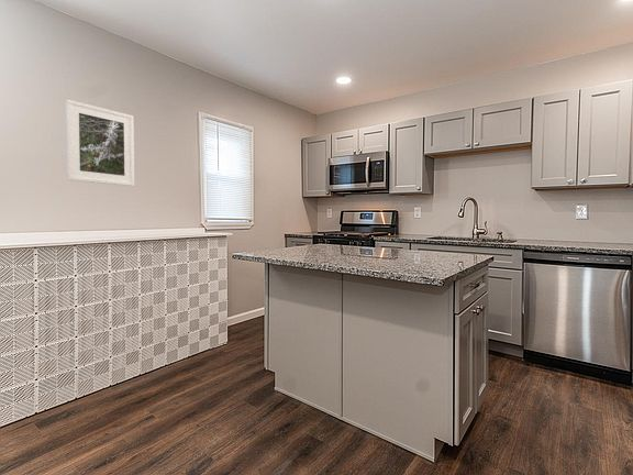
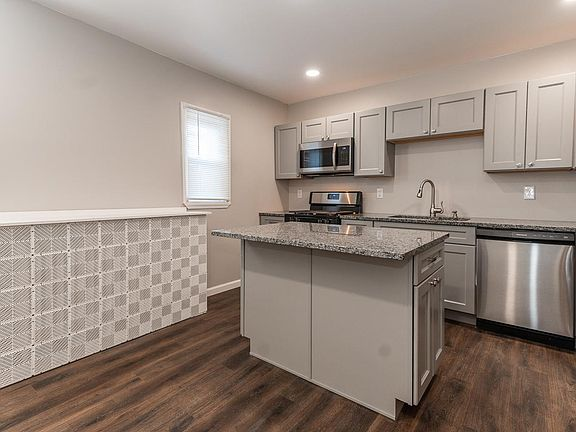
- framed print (102, 145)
